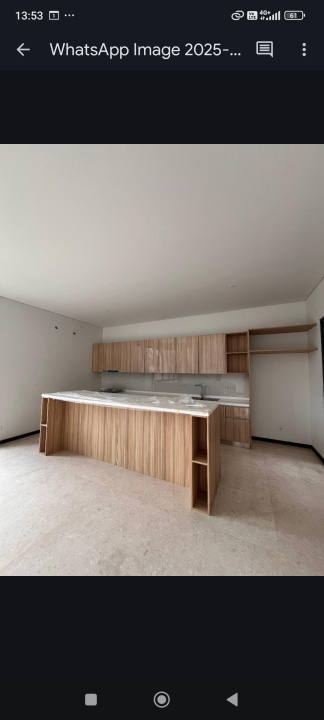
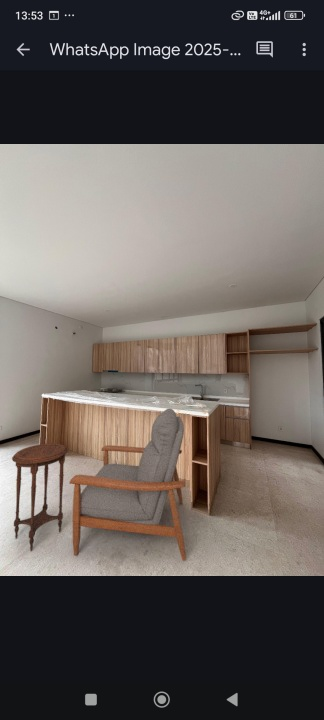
+ chair (135, 468)
+ side table (44, 492)
